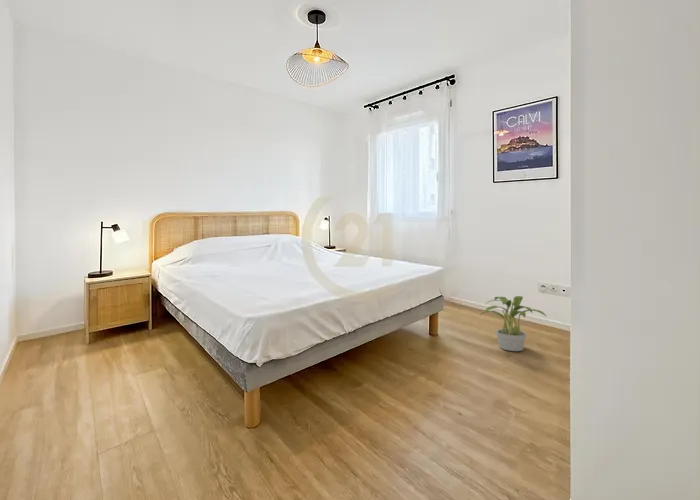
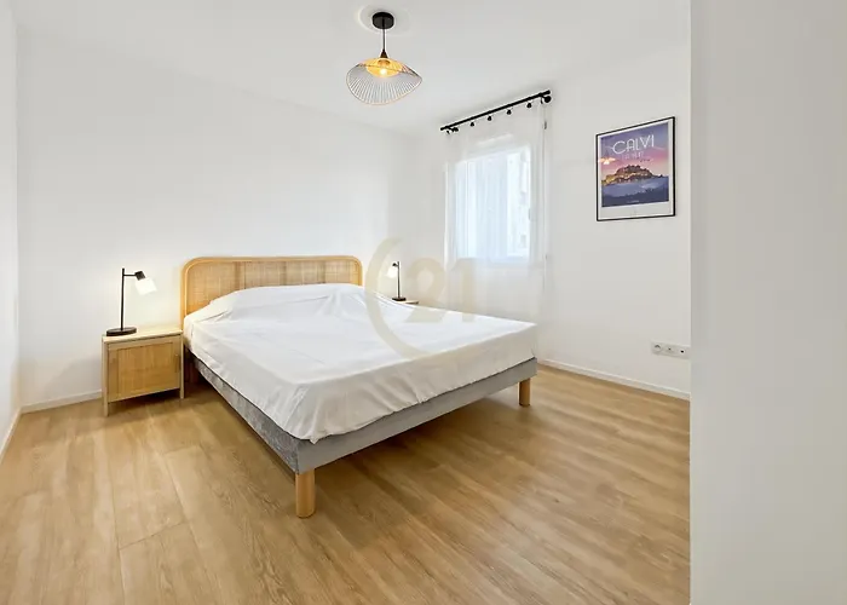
- potted plant (511, 323)
